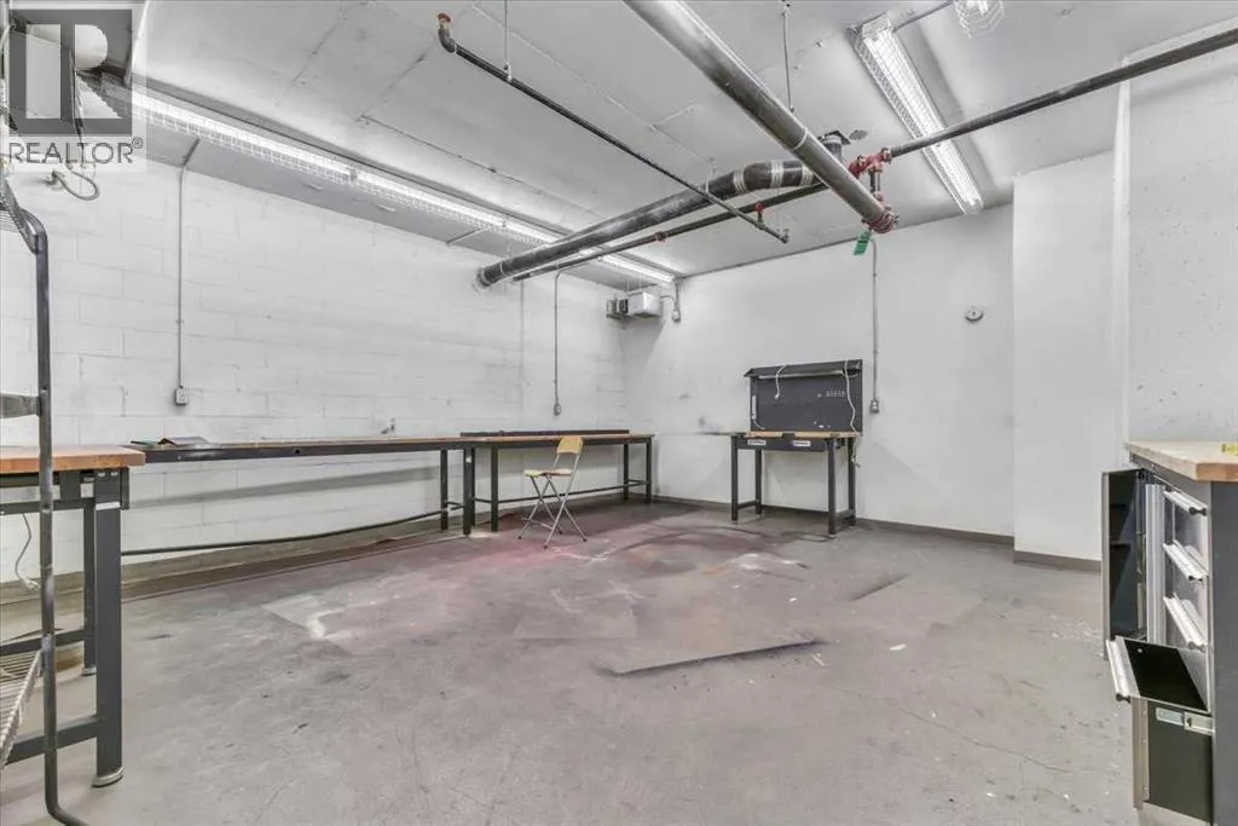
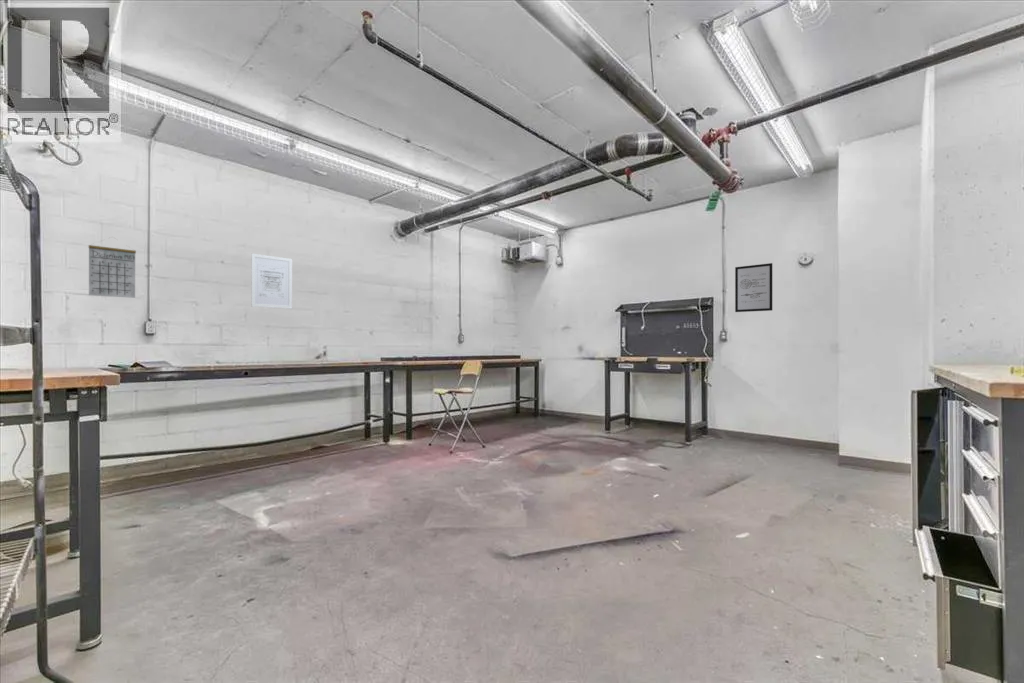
+ wall art (753, 288)
+ wall art (272, 282)
+ calendar (112, 266)
